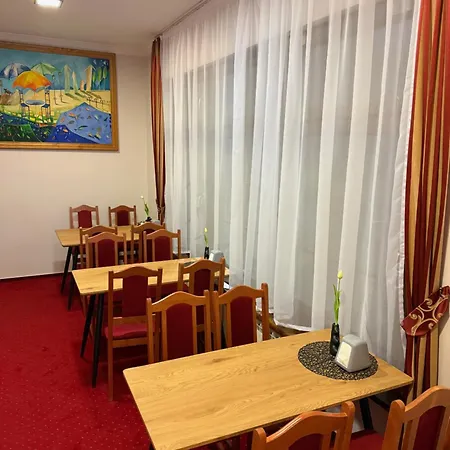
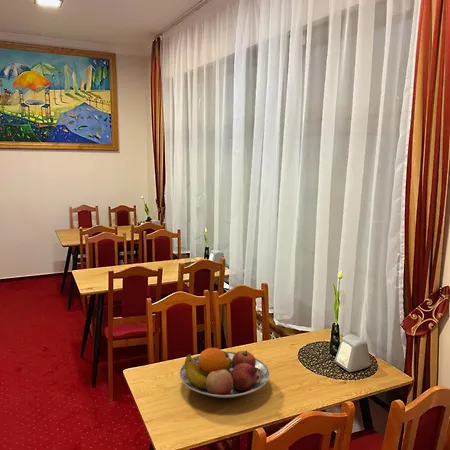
+ fruit bowl (224, 368)
